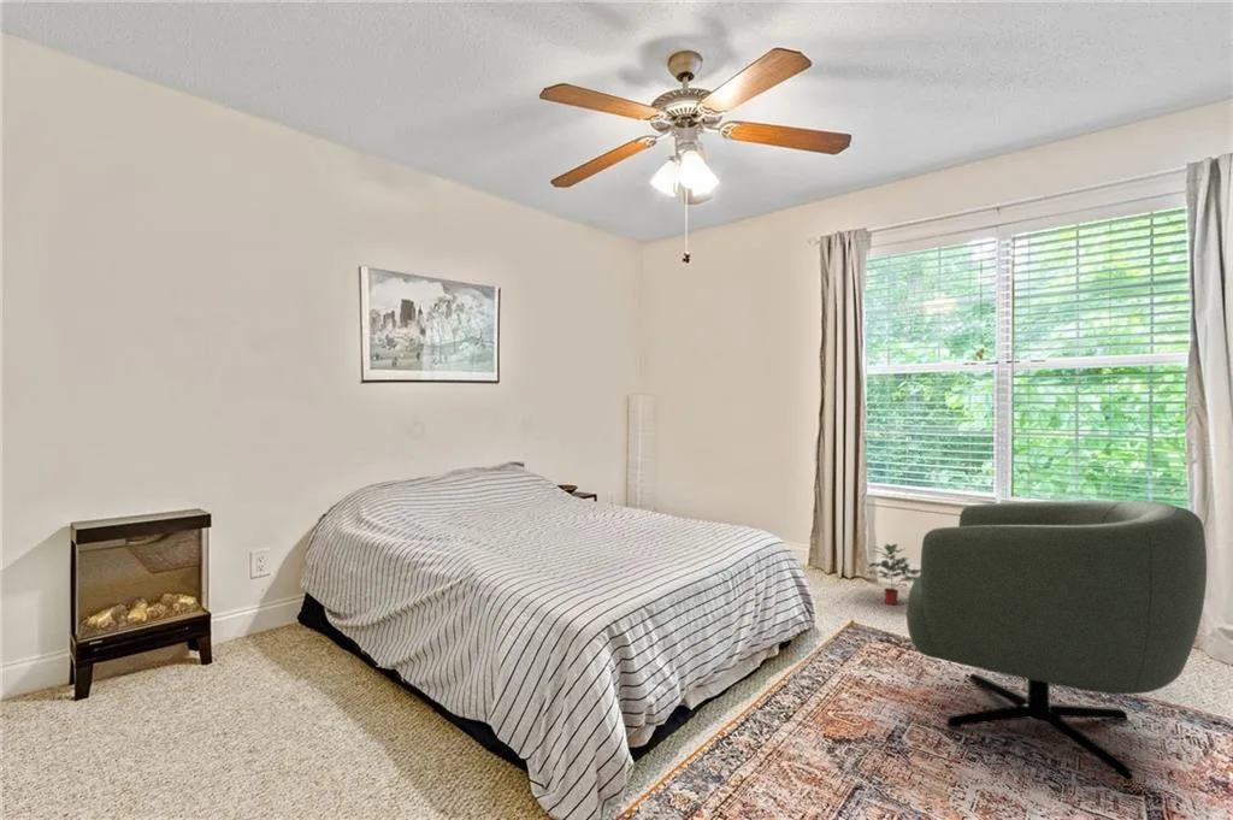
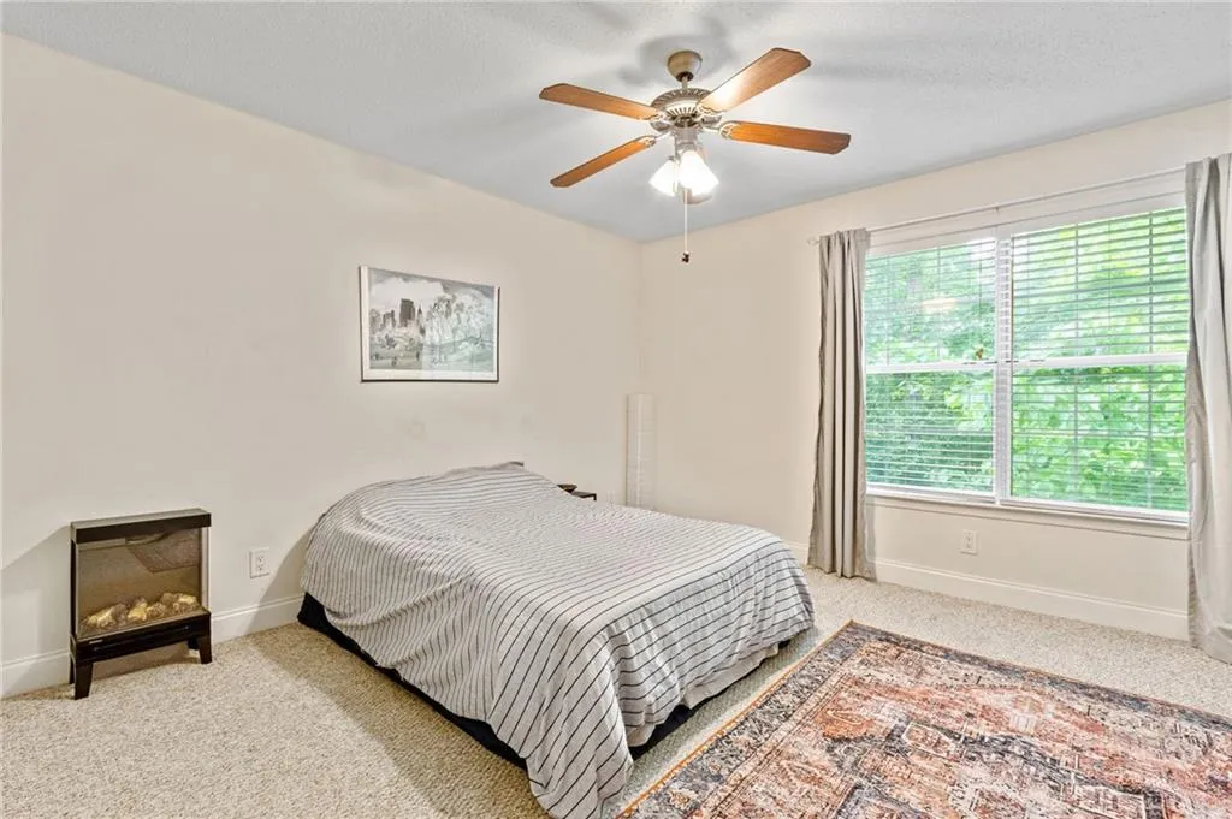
- potted plant (898, 573)
- armchair (1042, 609)
